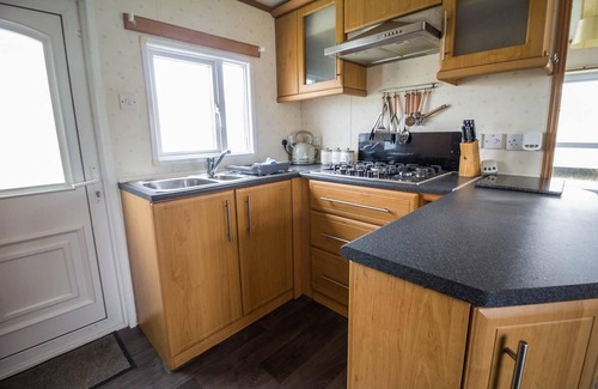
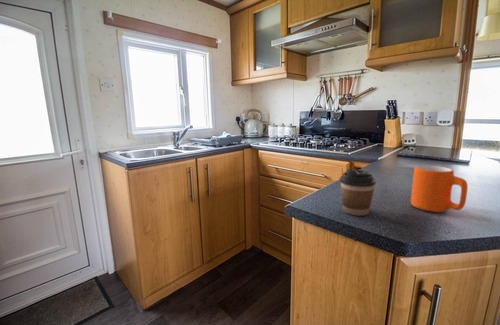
+ mug (438, 189)
+ coffee cup (356, 190)
